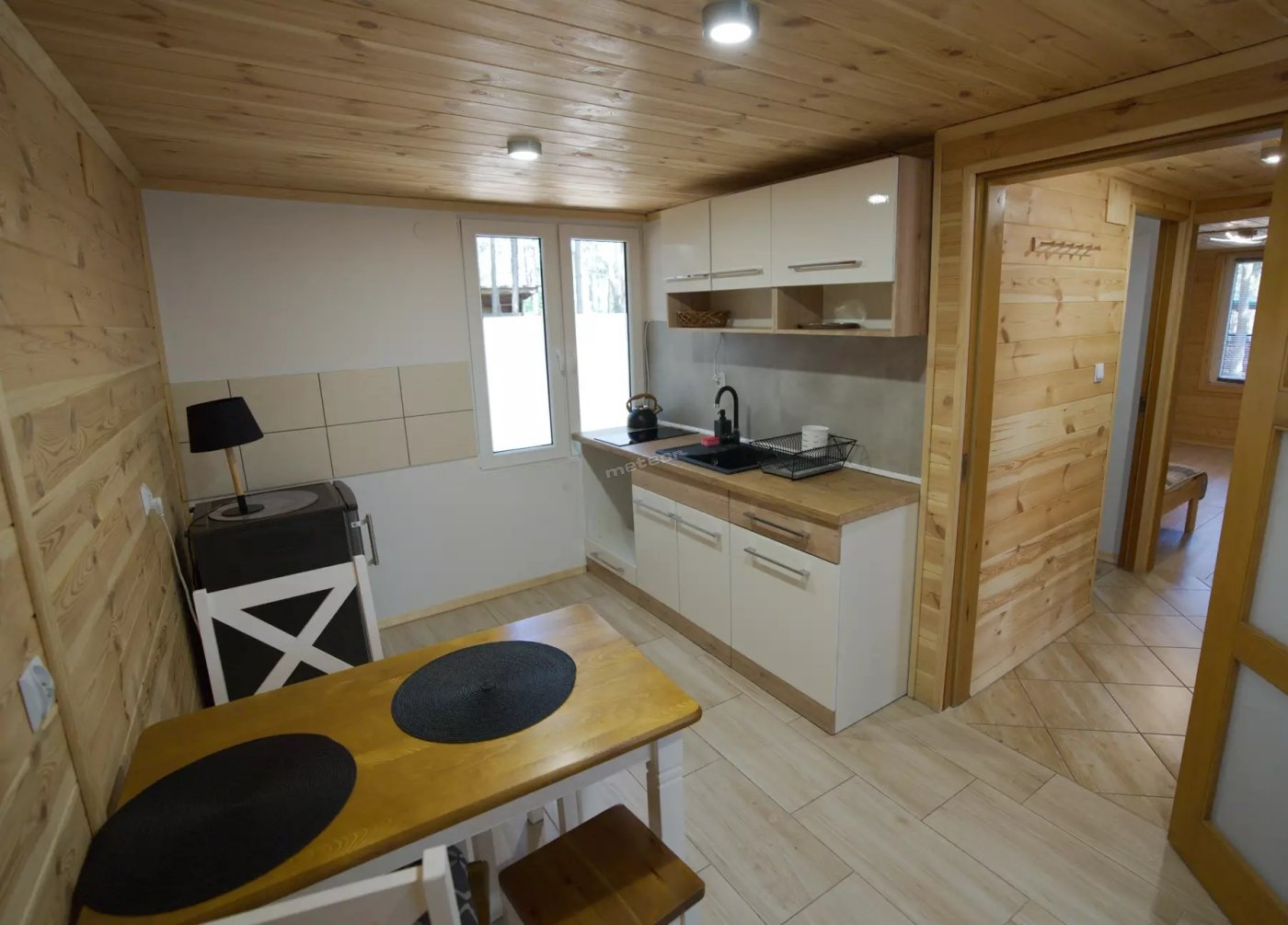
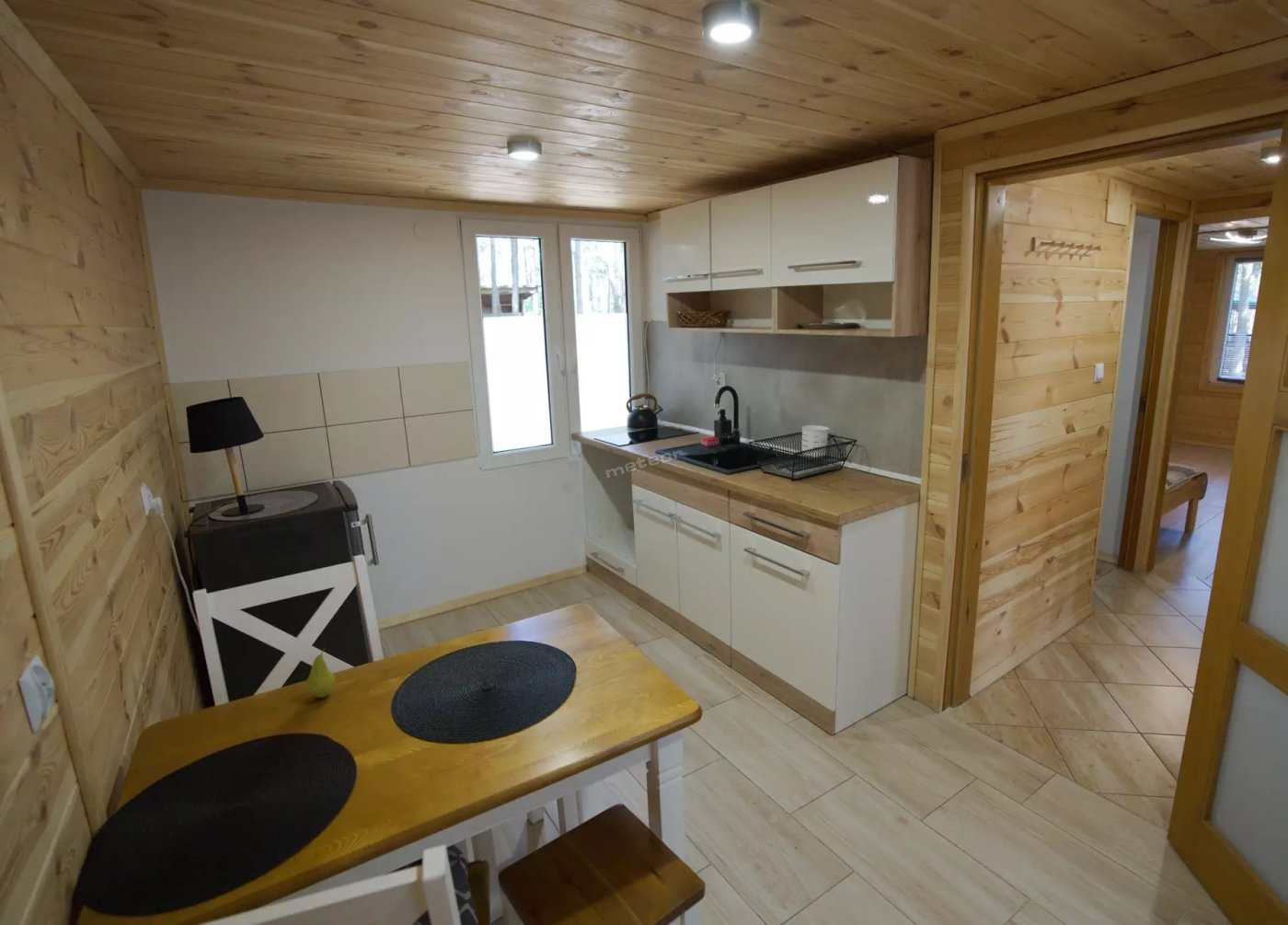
+ fruit (319, 671)
